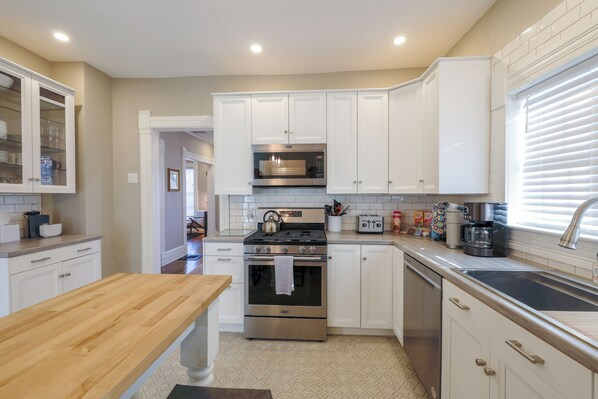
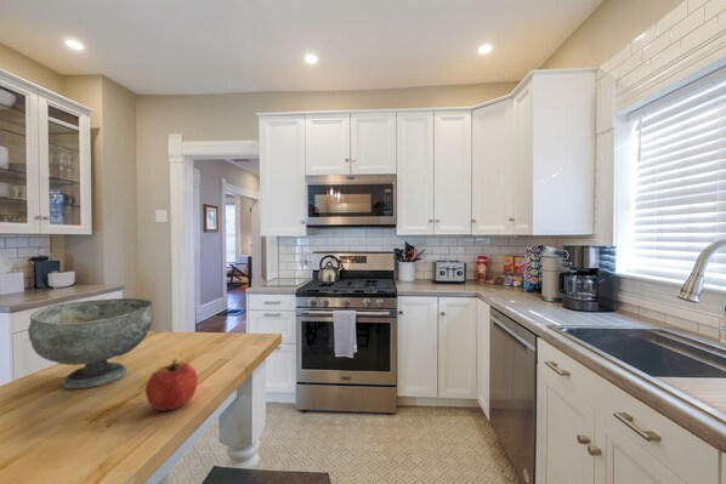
+ decorative bowl (97, 342)
+ apple (172, 383)
